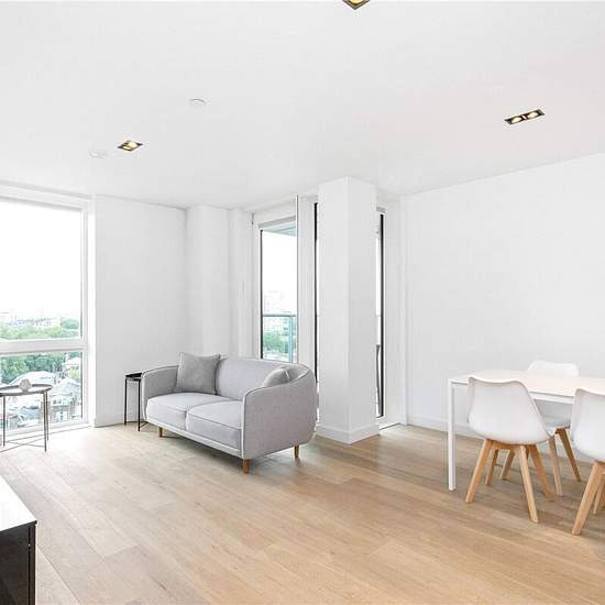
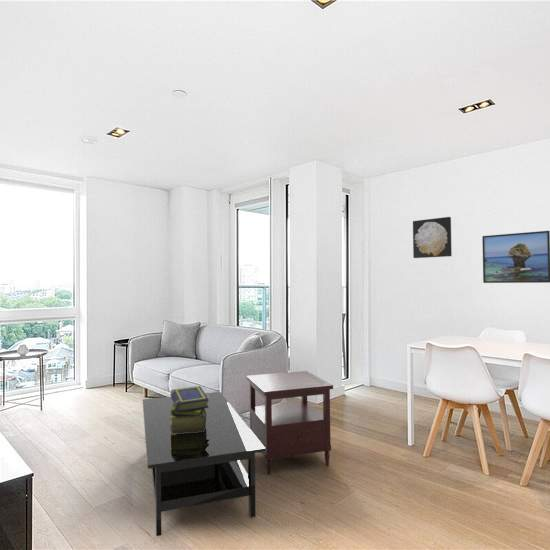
+ stack of books (189, 408)
+ side table (288, 418)
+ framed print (514, 258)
+ wall art (431, 238)
+ coffee table (193, 449)
